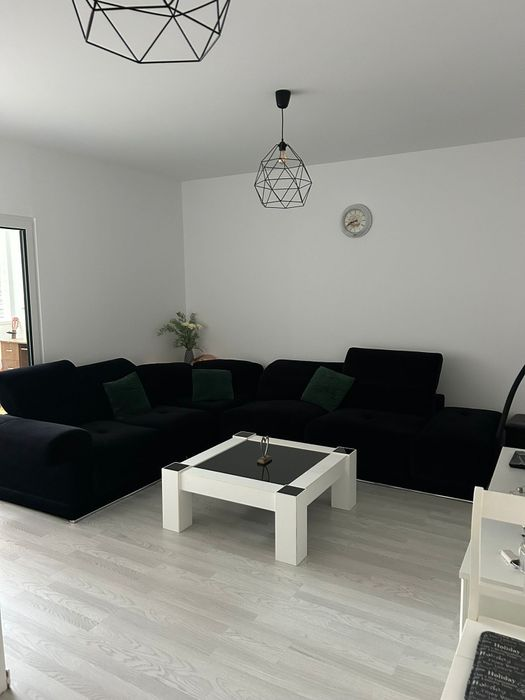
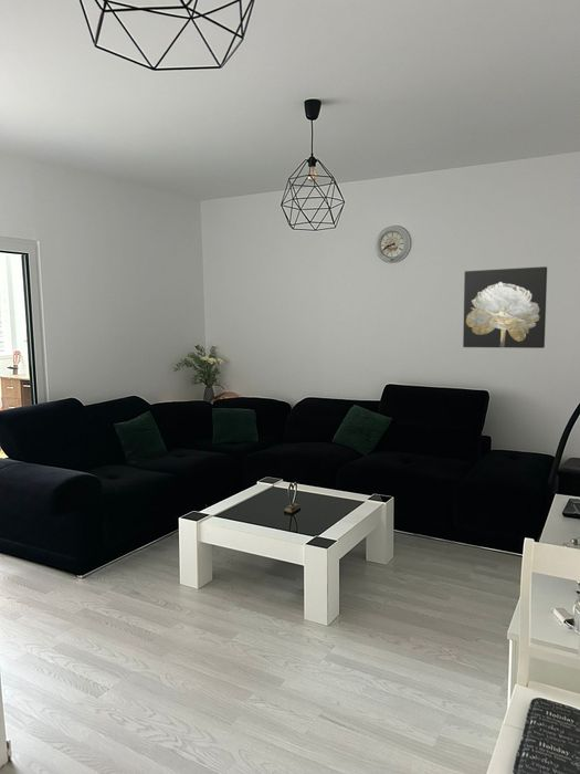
+ wall art (503, 308)
